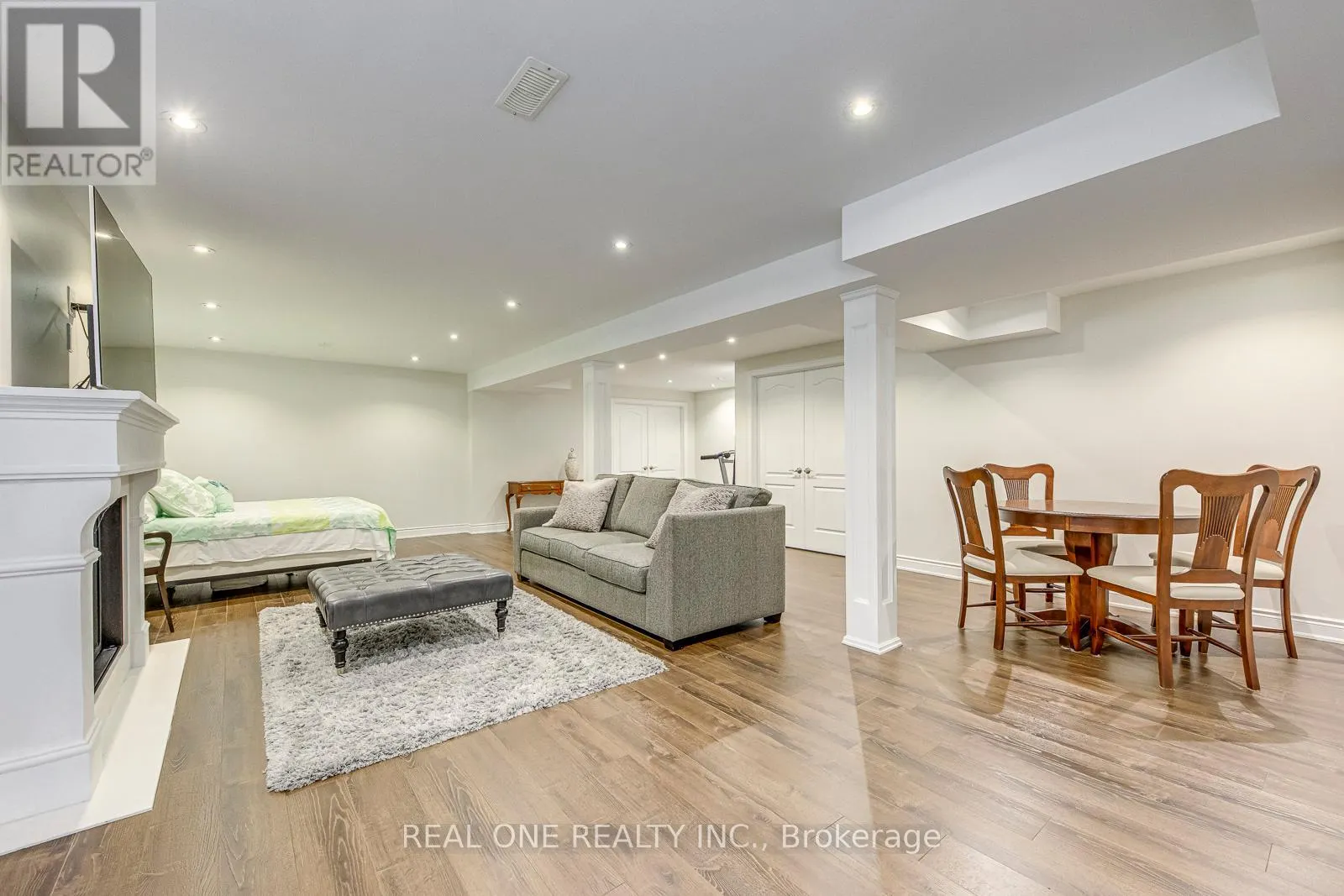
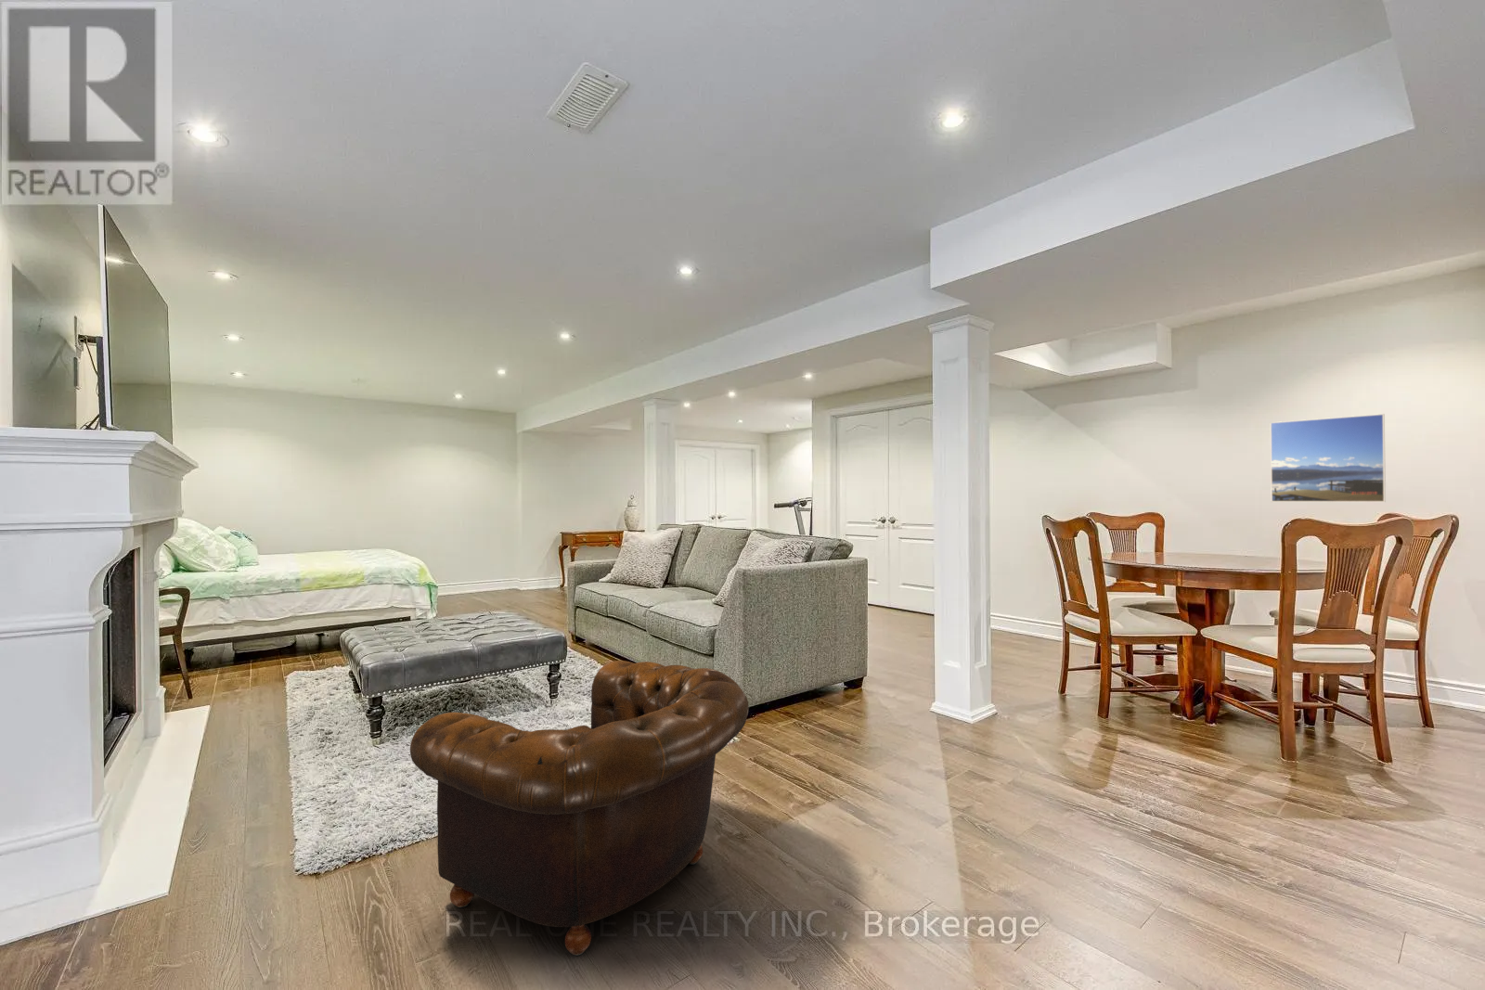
+ armchair (609, 787)
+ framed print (1325, 461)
